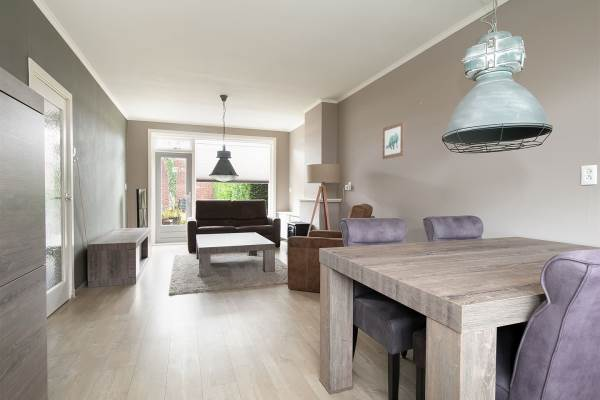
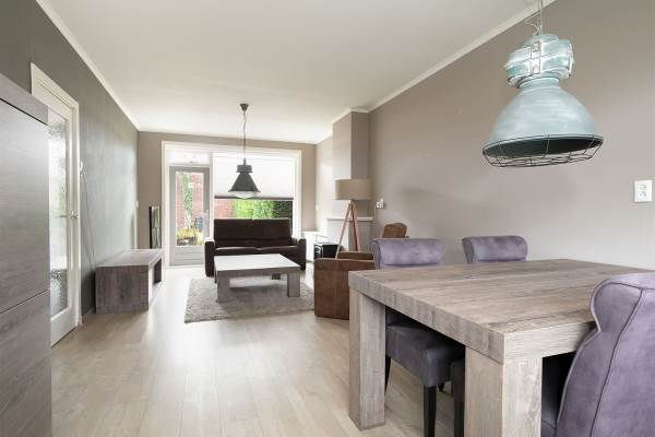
- wall art (392, 141)
